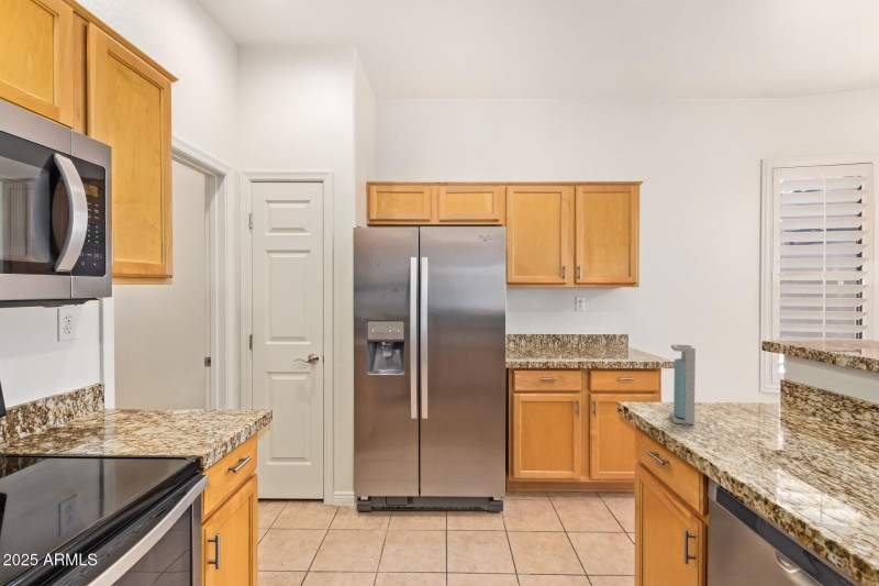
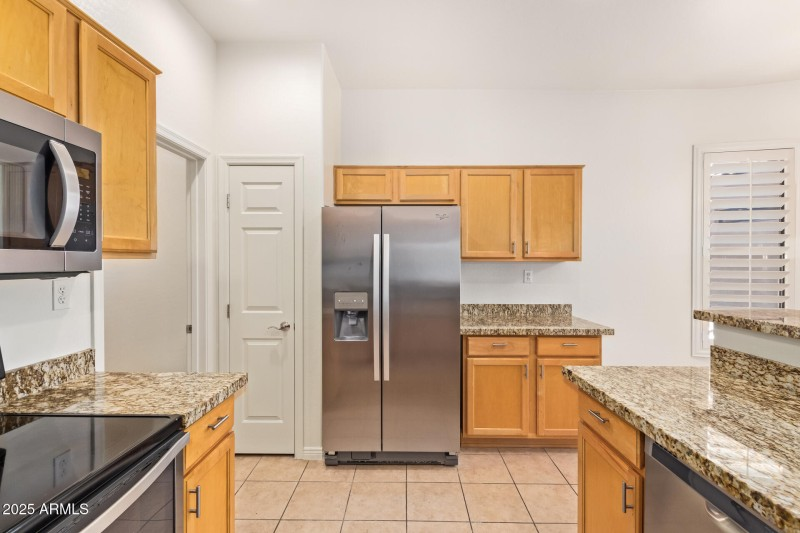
- soap dispenser (681, 383)
